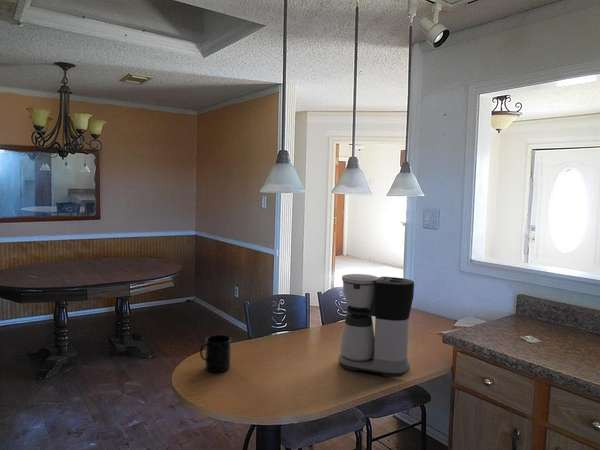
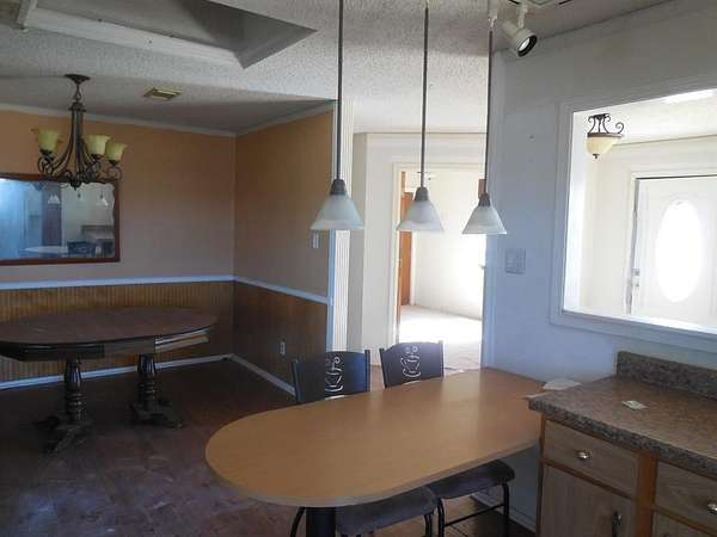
- coffee maker (376, 320)
- mug (214, 354)
